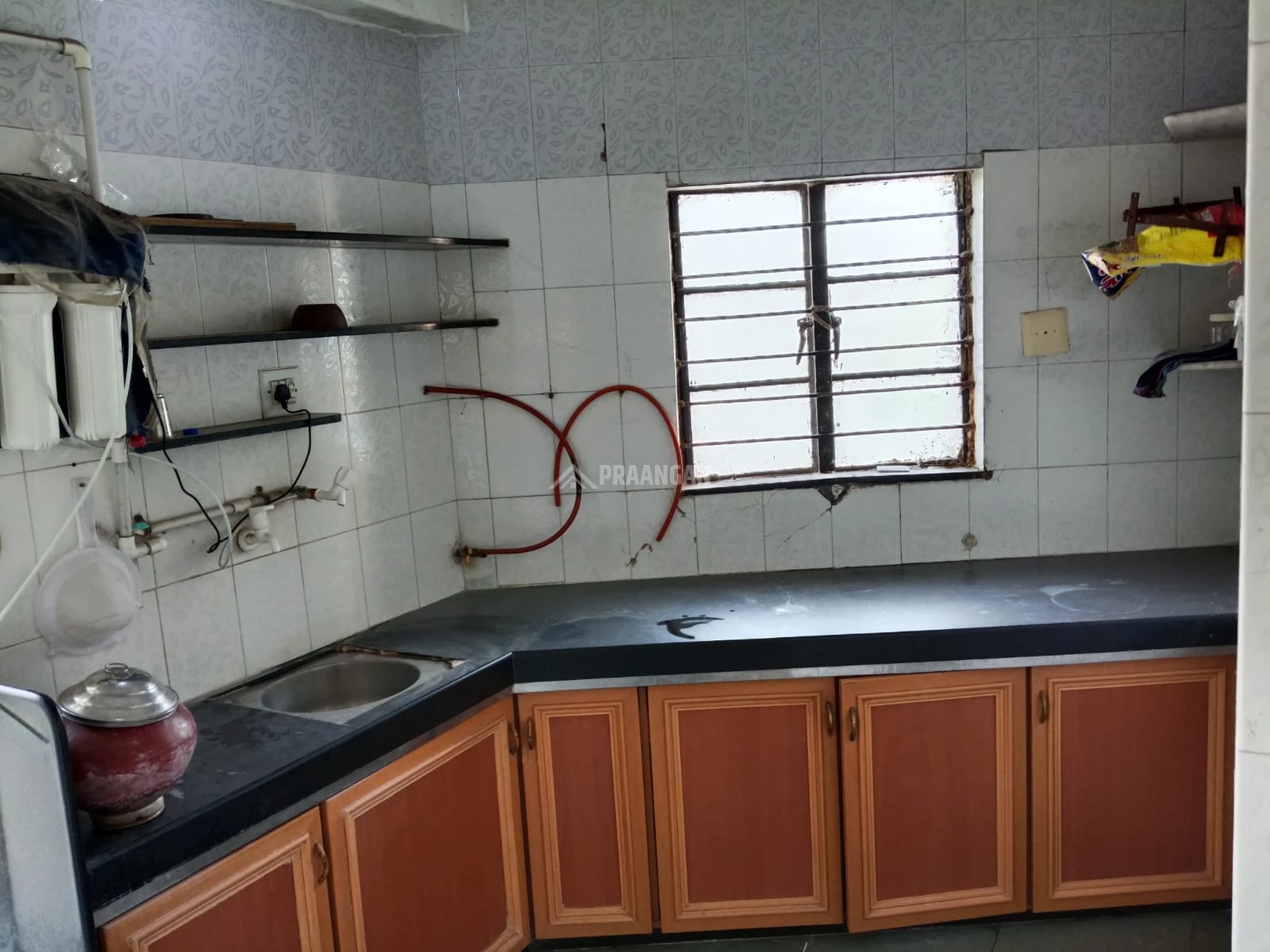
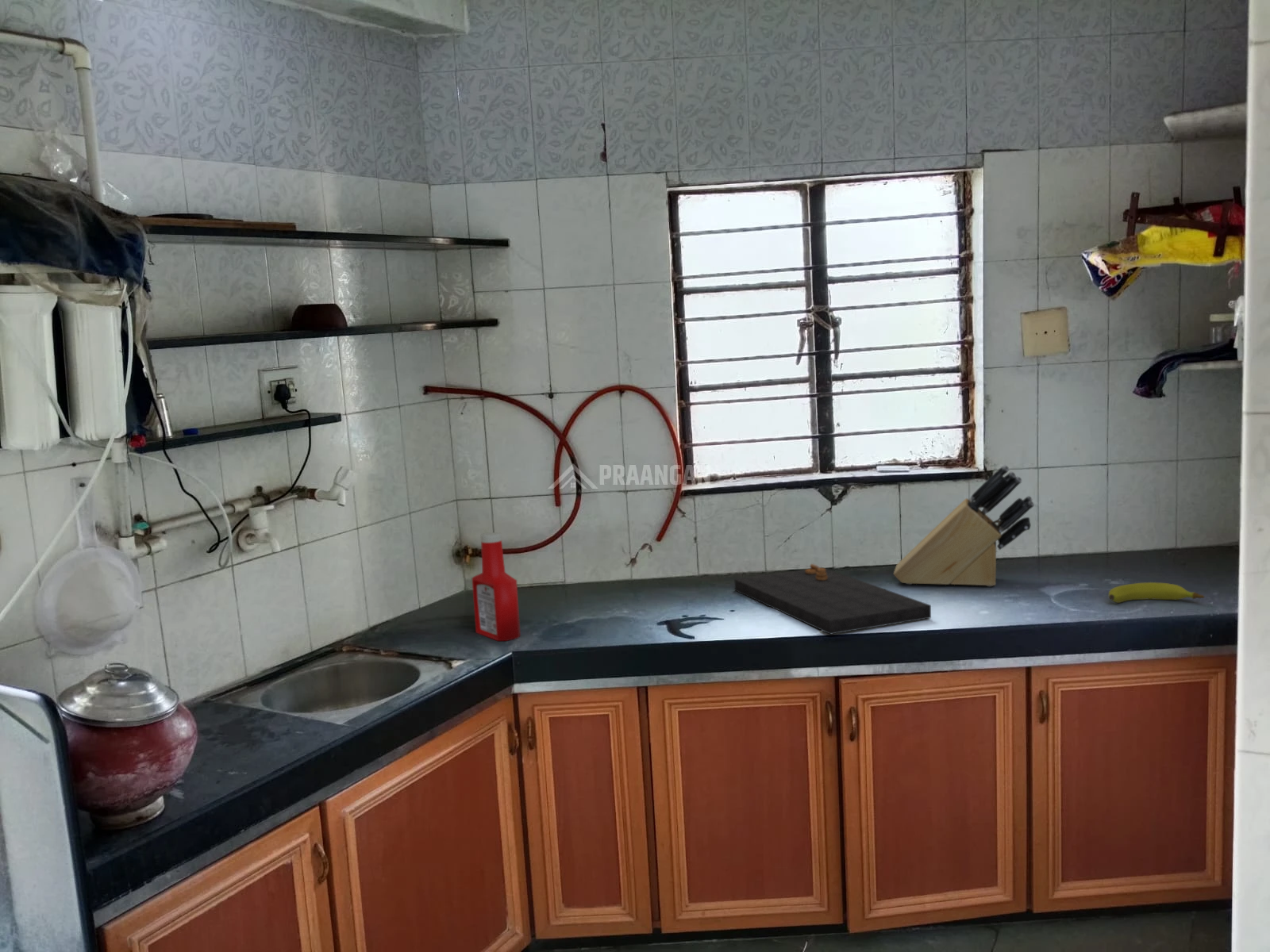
+ knife block (962, 524)
+ soap bottle (495, 584)
+ cutting board (826, 591)
+ fruit (1150, 594)
